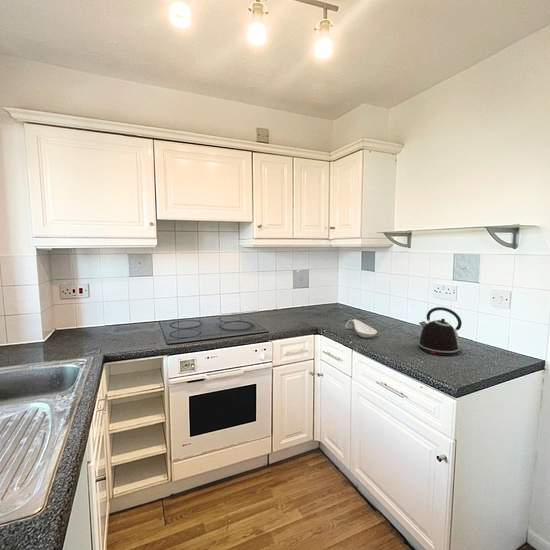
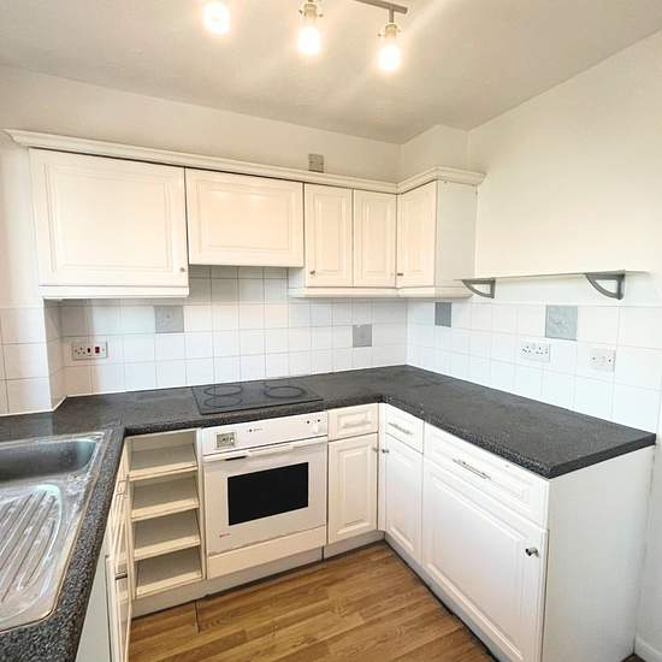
- spoon rest (359, 327)
- kettle (439, 328)
